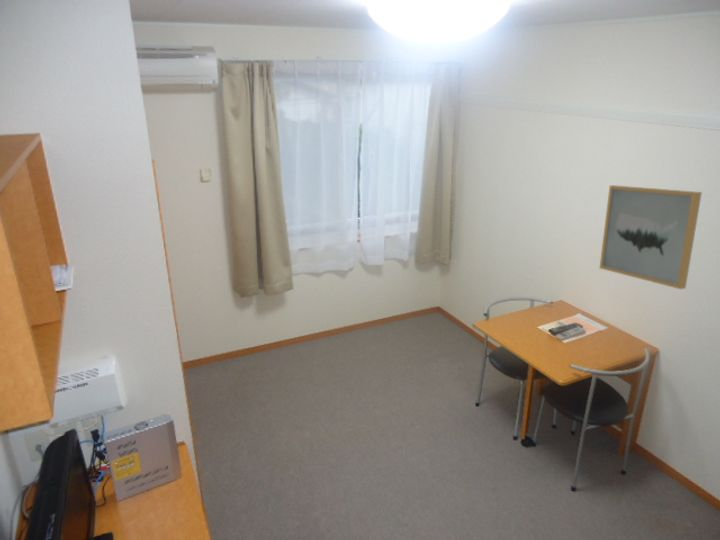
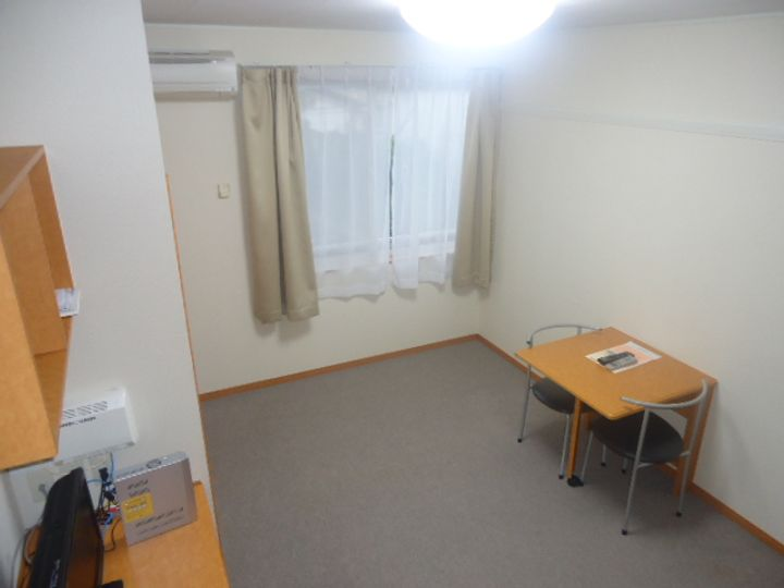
- wall art (645, 234)
